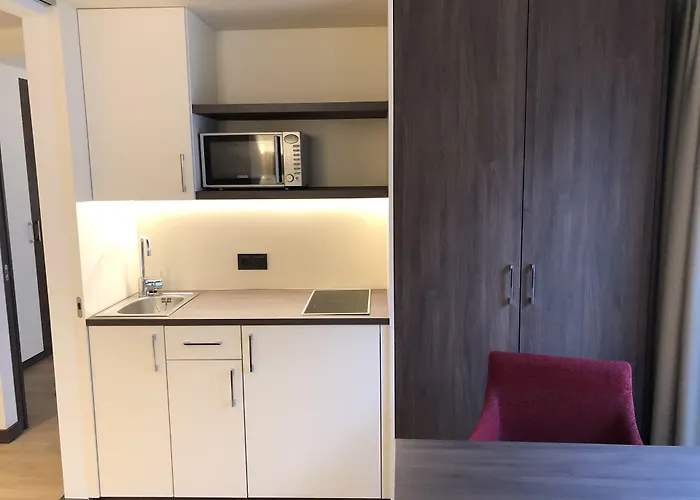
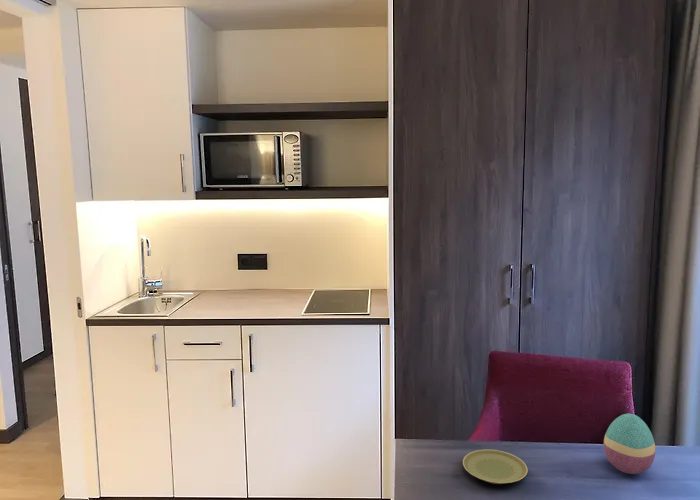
+ plate (494, 468)
+ decorative egg (629, 442)
